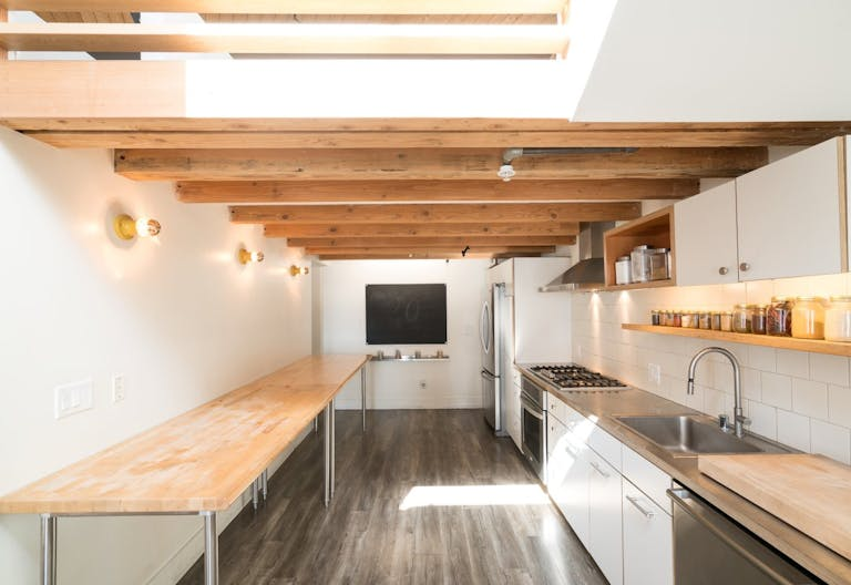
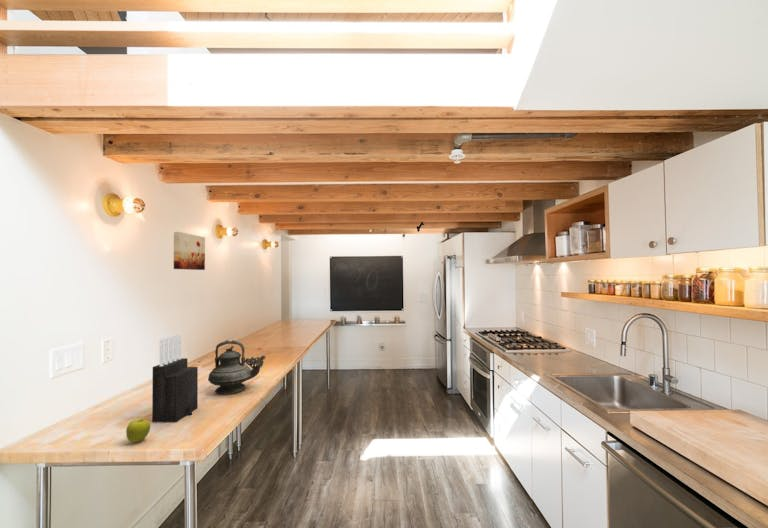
+ fruit (138, 430)
+ teapot (237, 365)
+ wall art (190, 252)
+ knife block (178, 375)
